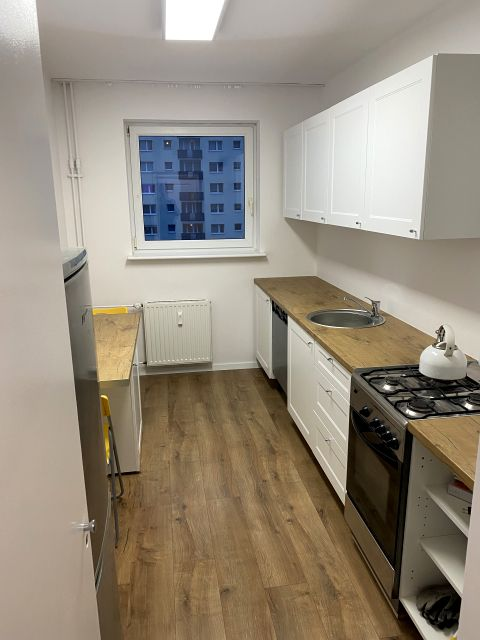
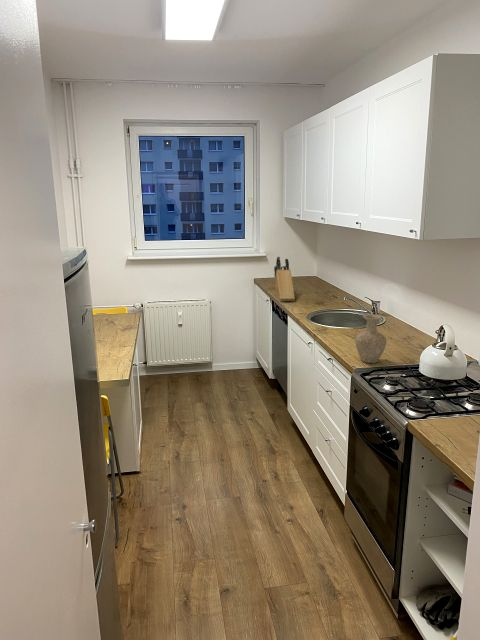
+ vase (370, 338)
+ knife block (283, 278)
